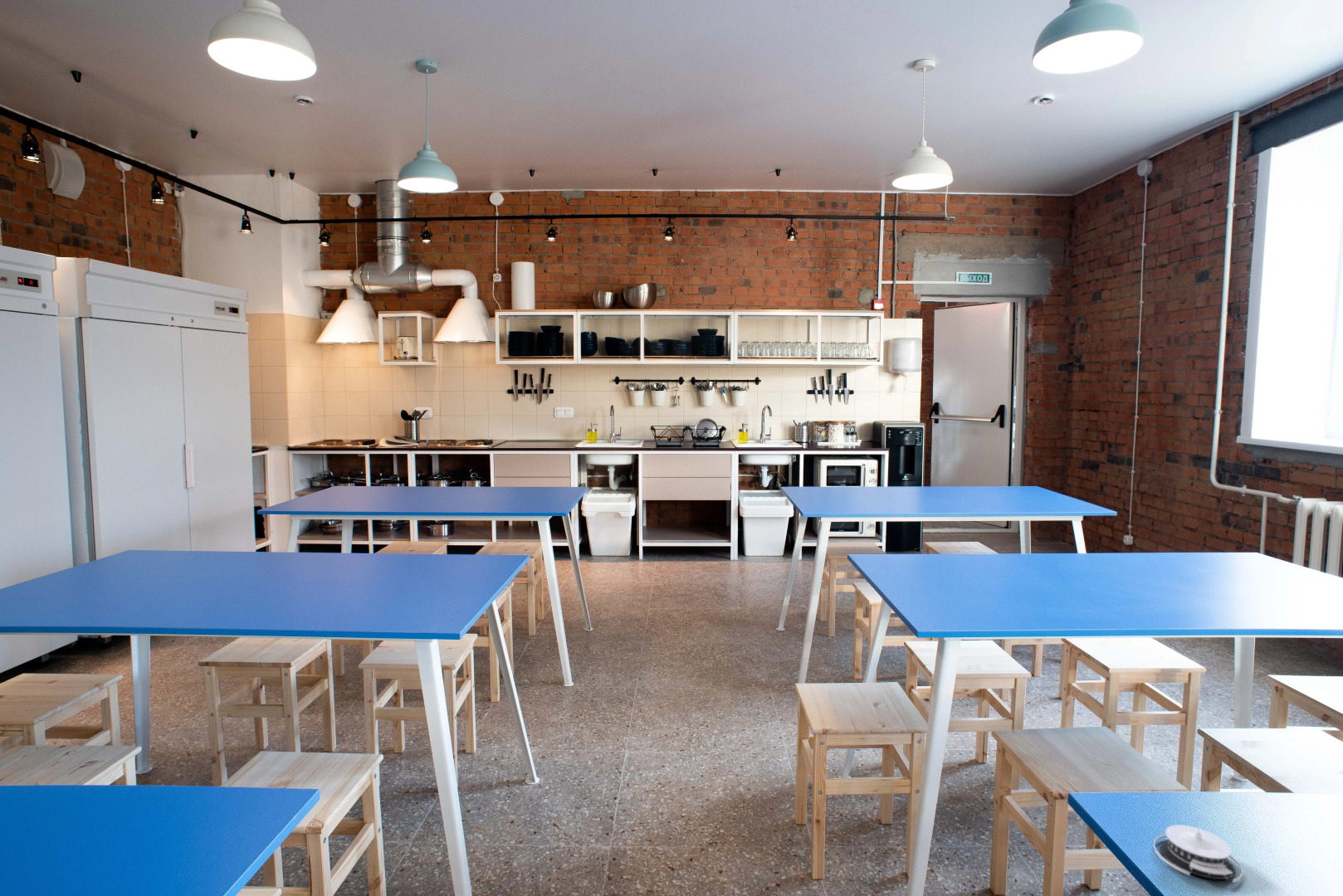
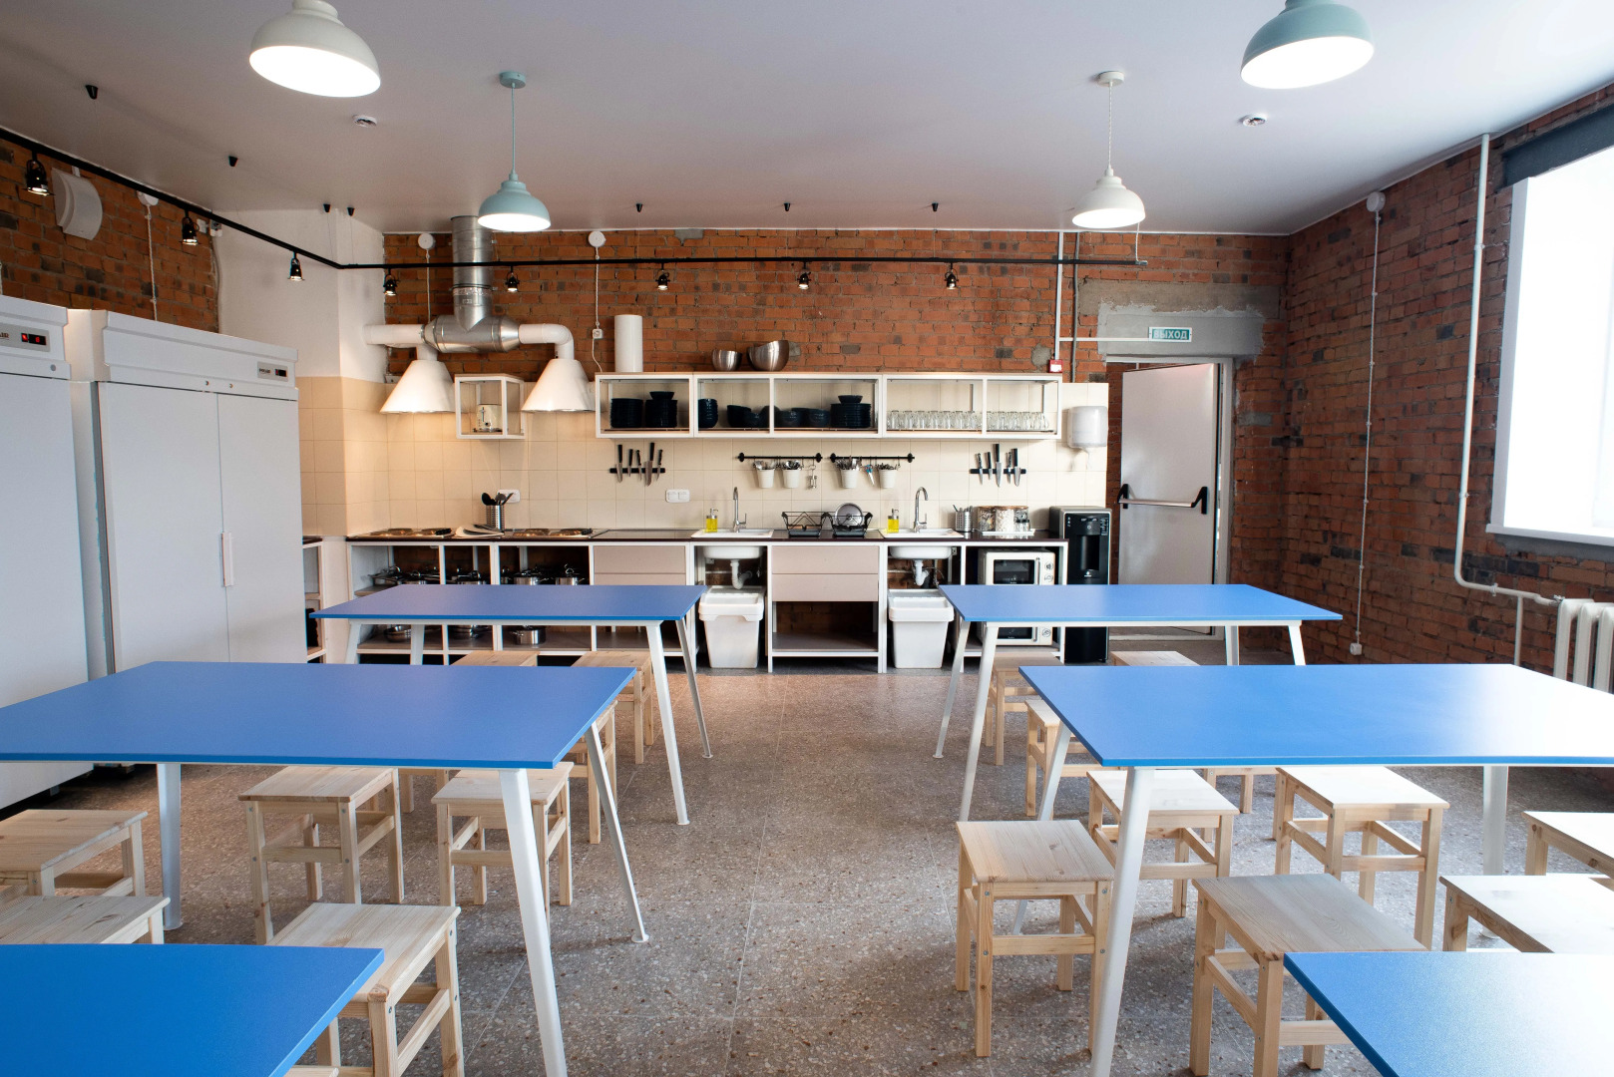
- architectural model (1197, 843)
